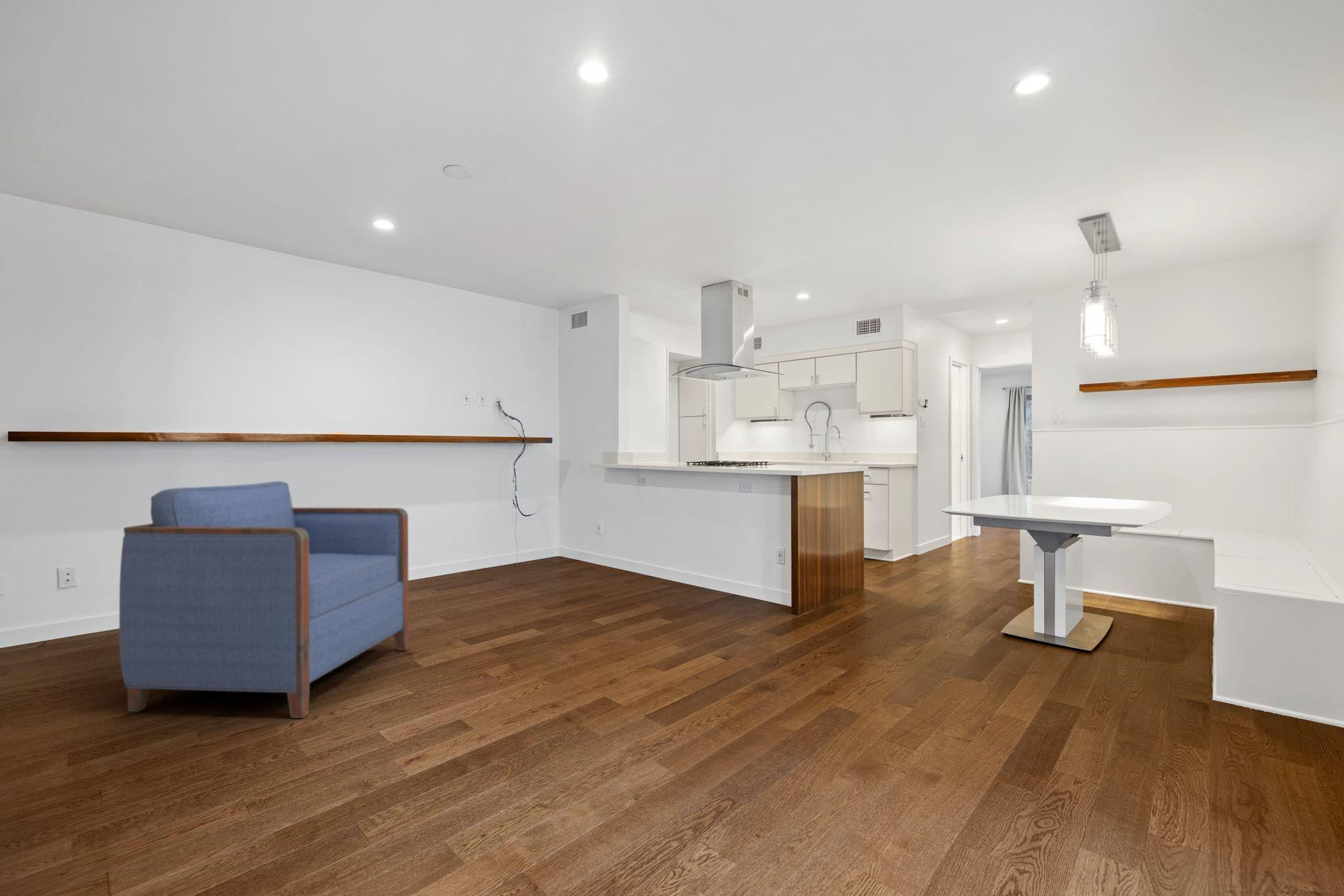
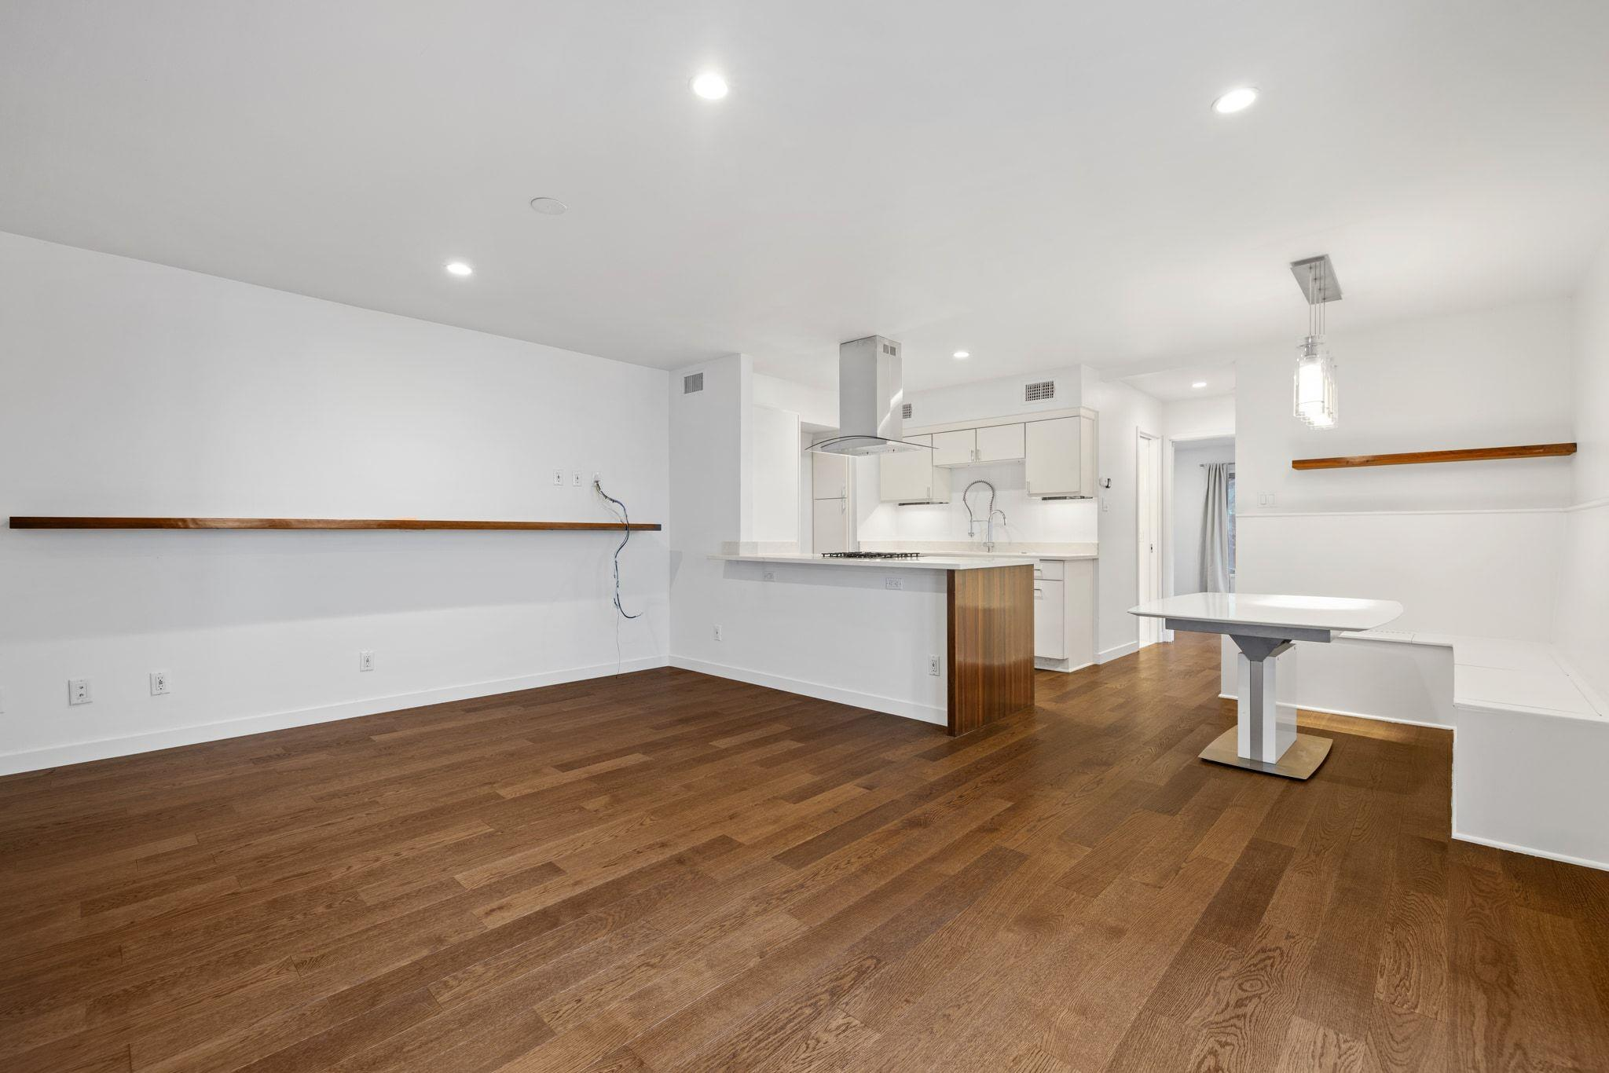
- armchair (281, 580)
